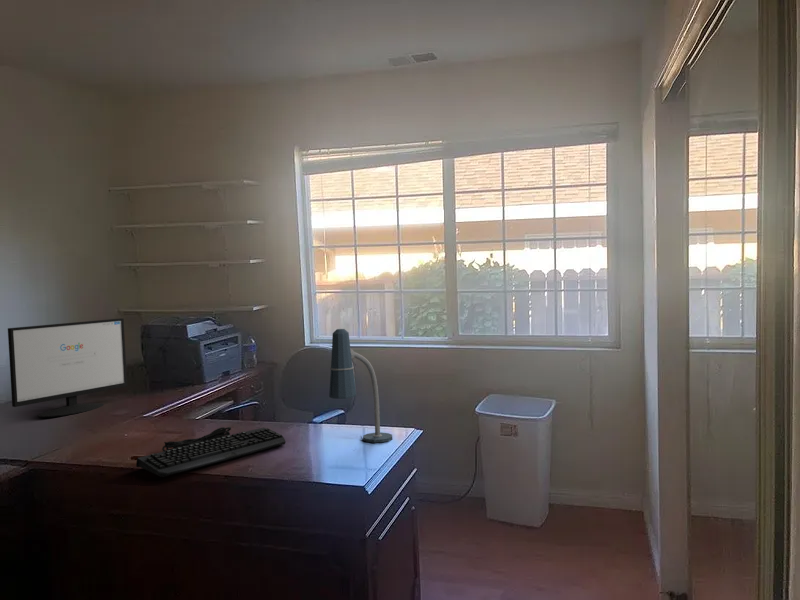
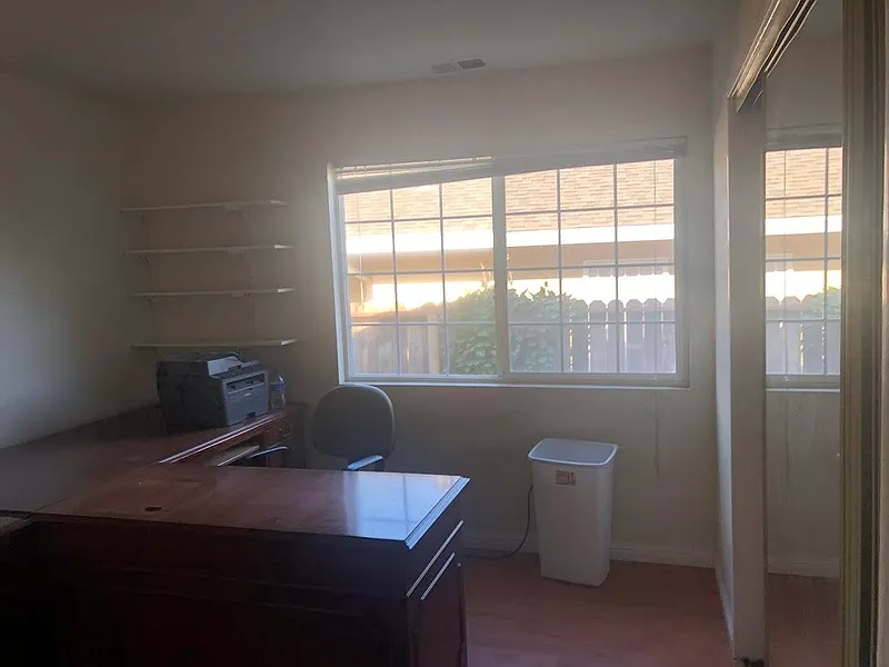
- computer monitor (70, 366)
- desk lamp (355, 387)
- keyboard (208, 446)
